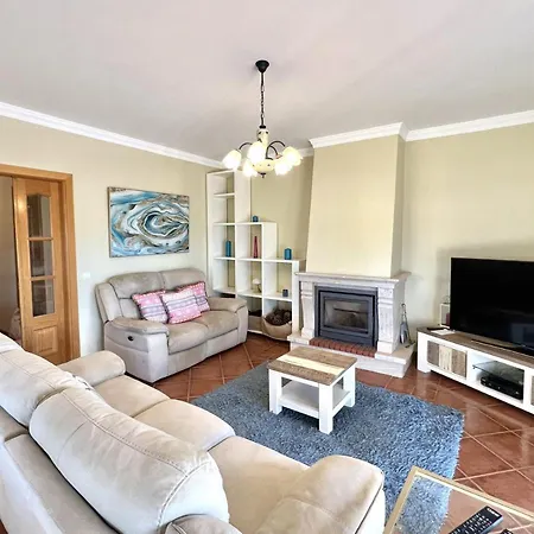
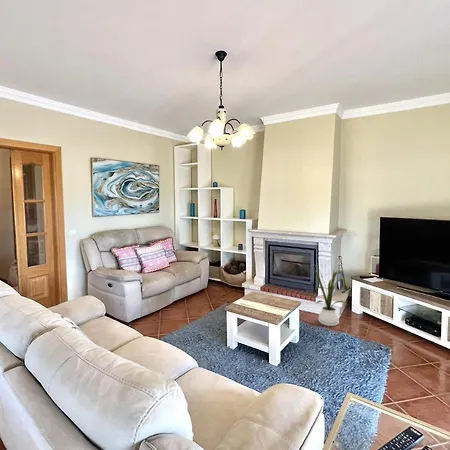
+ house plant (328, 293)
